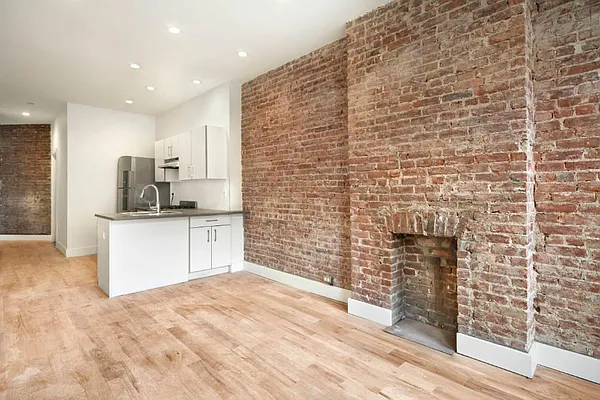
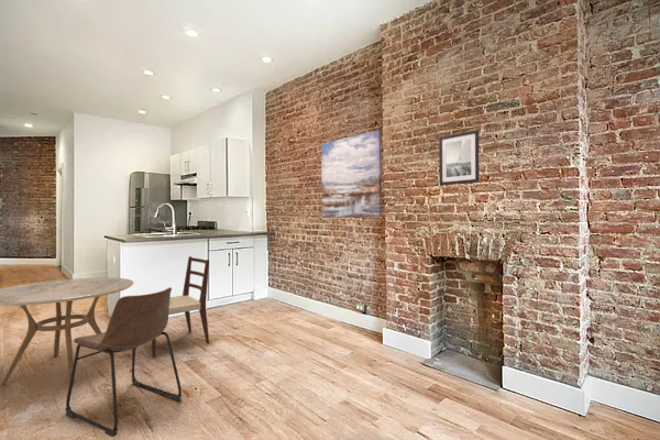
+ wall art (458, 158)
+ wall art (349, 177)
+ dining table (63, 328)
+ chair (127, 348)
+ chair (175, 301)
